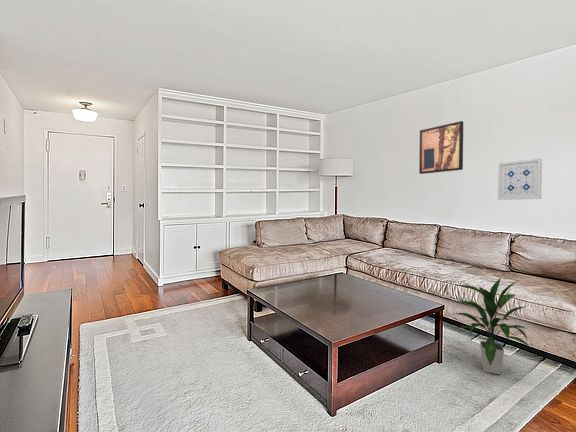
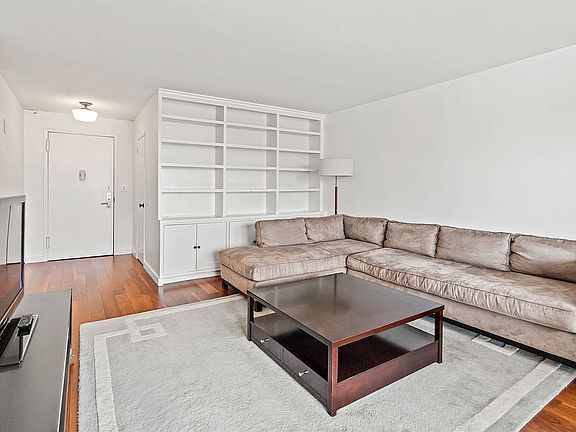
- wall art (518, 180)
- indoor plant (490, 324)
- wall art (440, 149)
